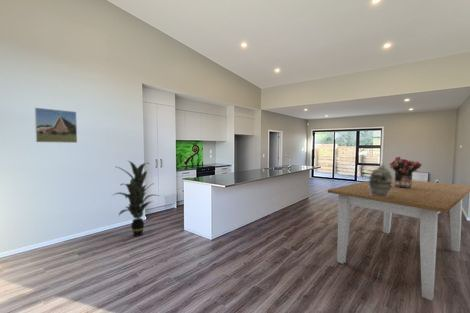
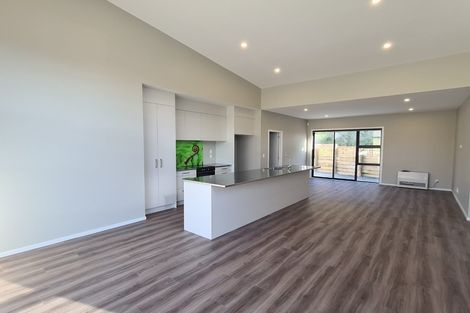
- bouquet (404, 172)
- decorative urn (380, 179)
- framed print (57, 126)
- indoor plant (133, 197)
- table (405, 215)
